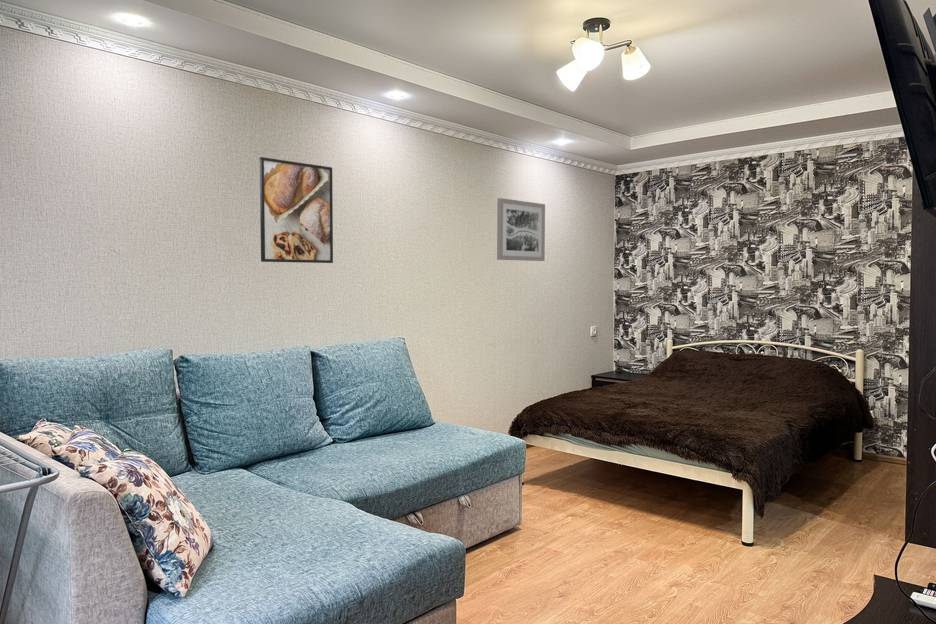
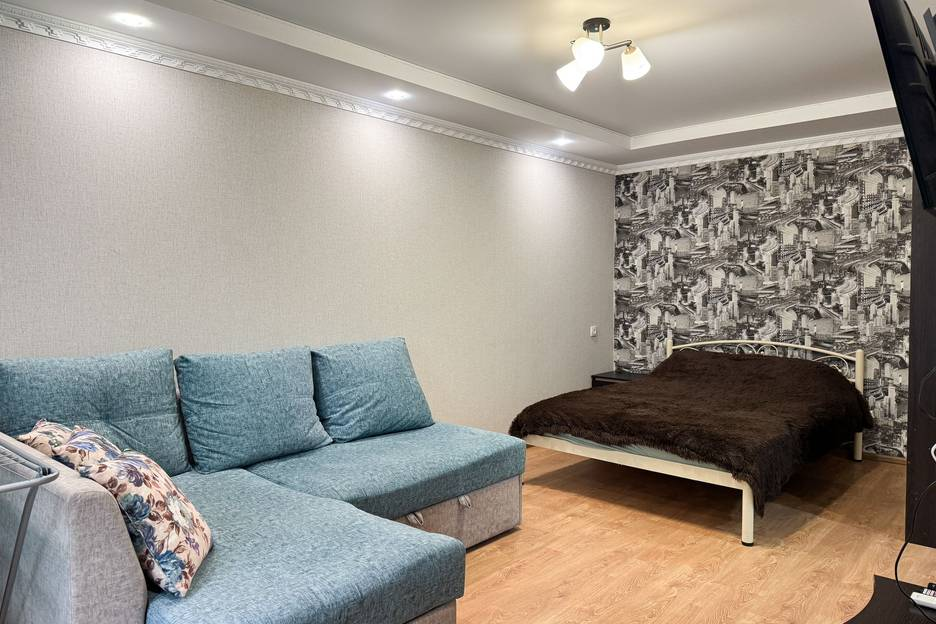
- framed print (298, 212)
- wall art (521, 231)
